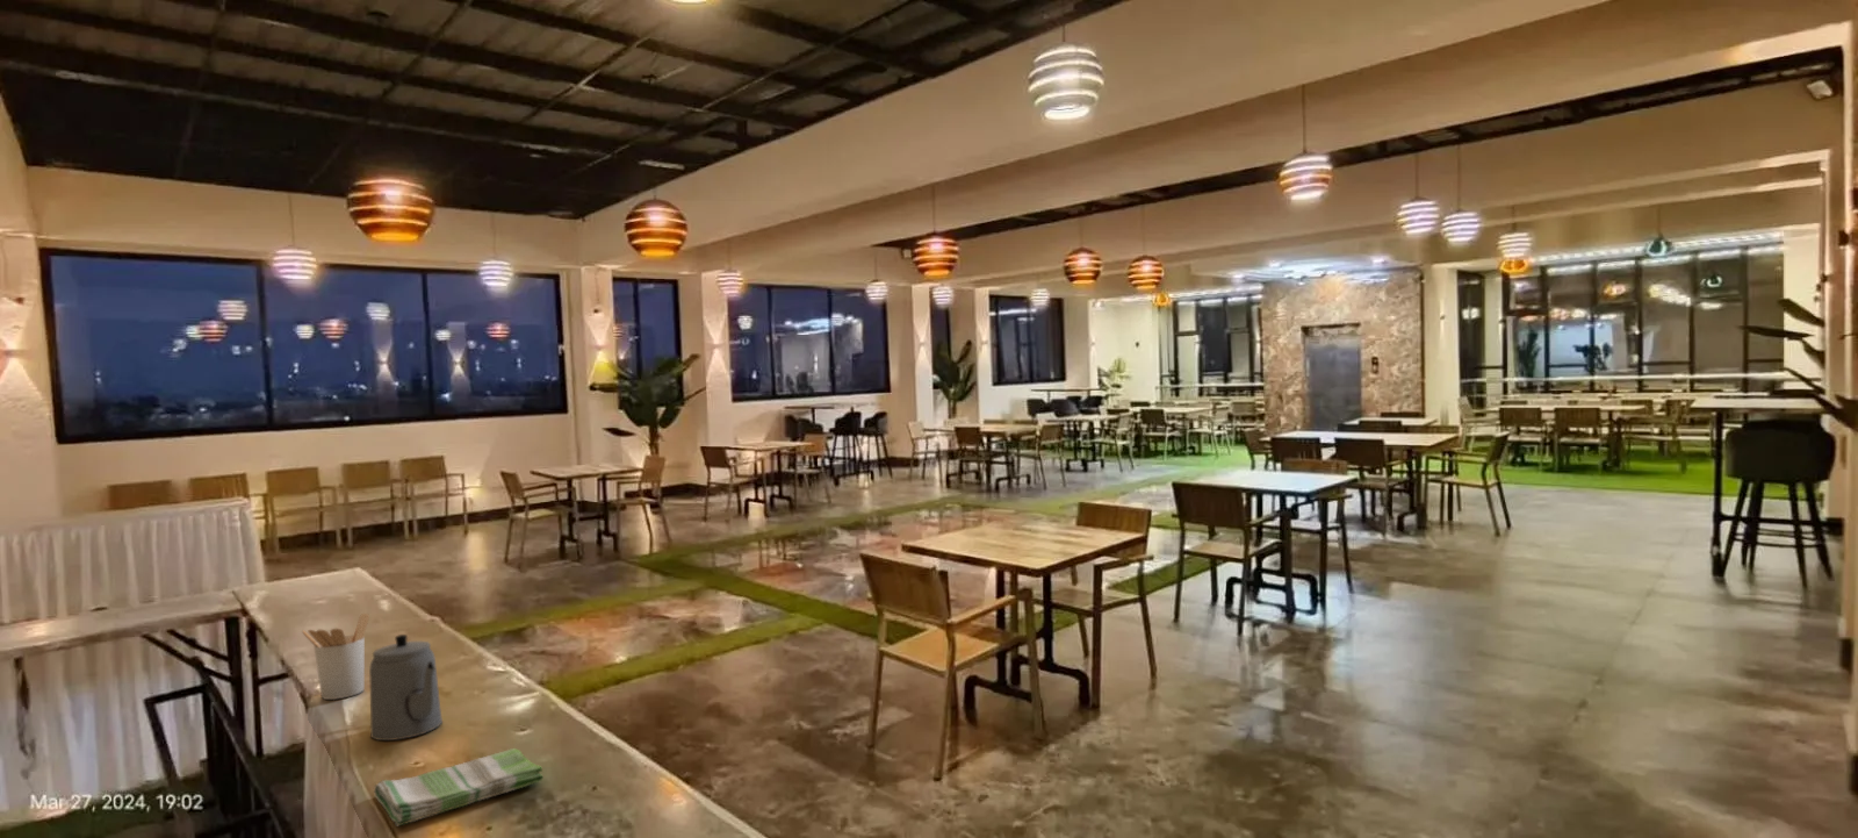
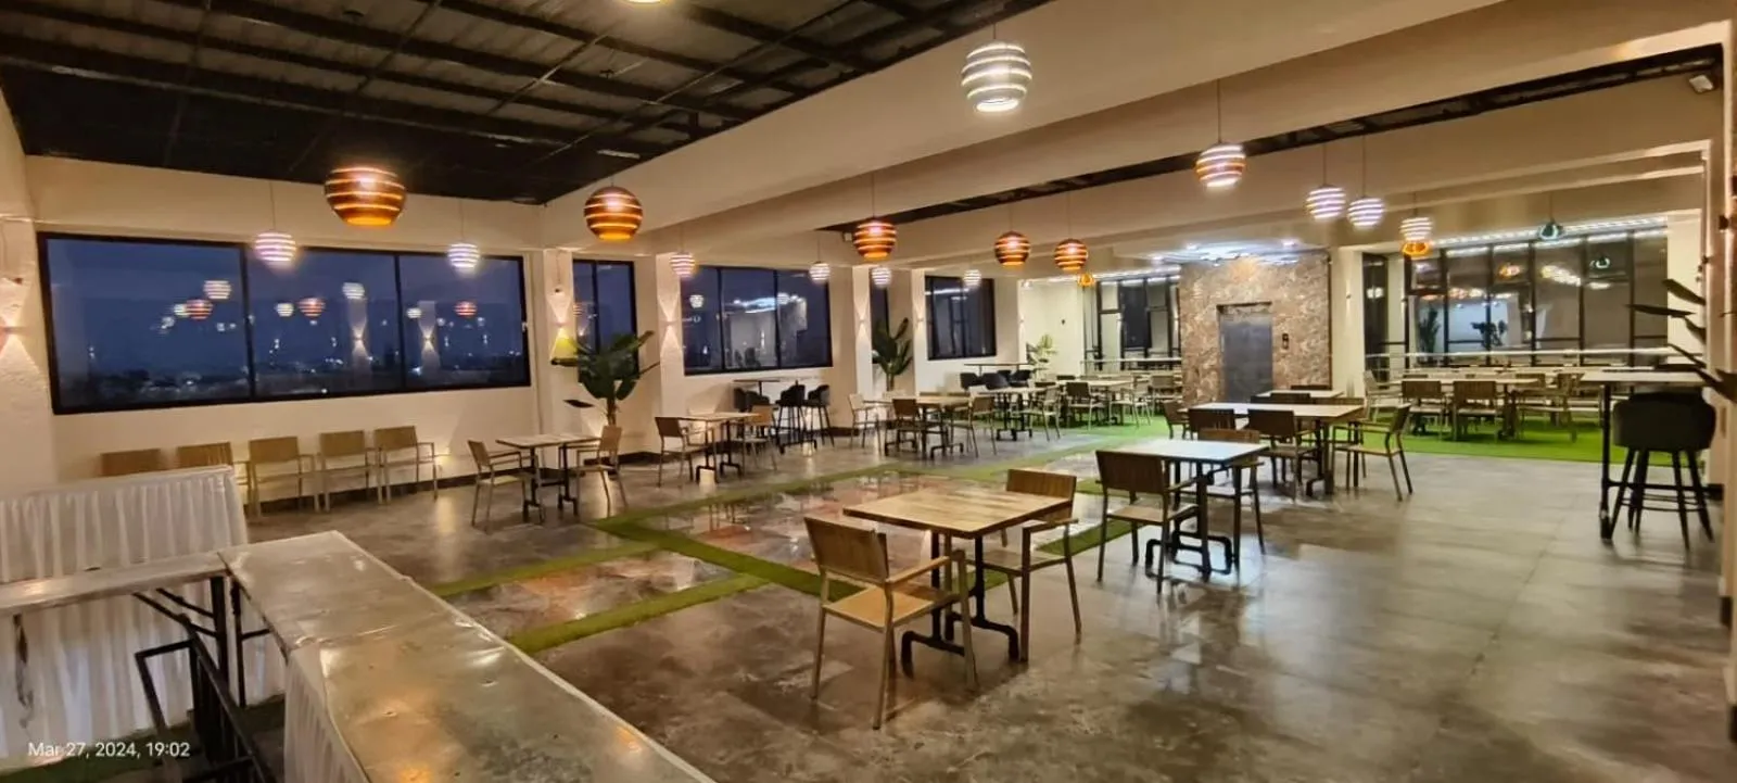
- dish towel (459, 779)
- teapot (405, 683)
- utensil holder (337, 657)
